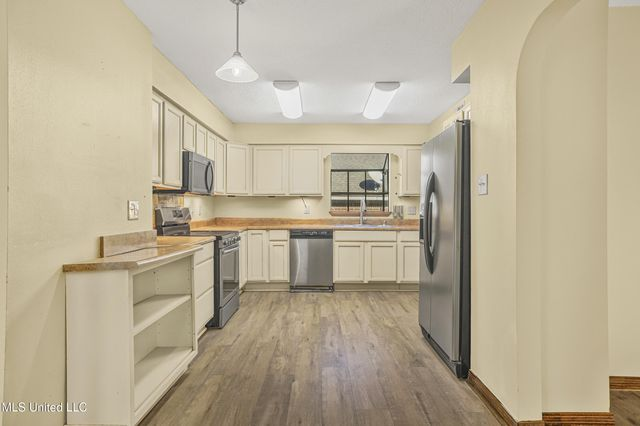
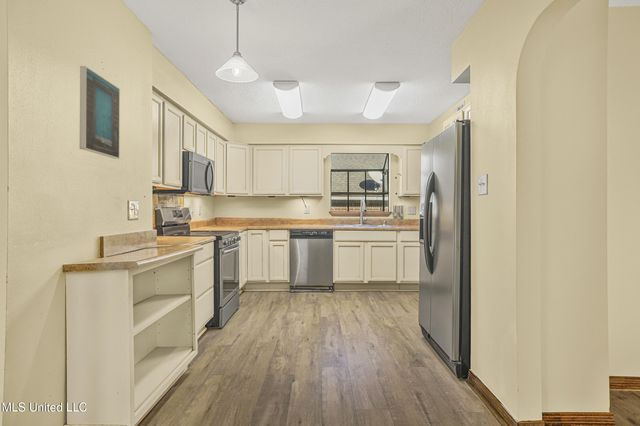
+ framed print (101, 116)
